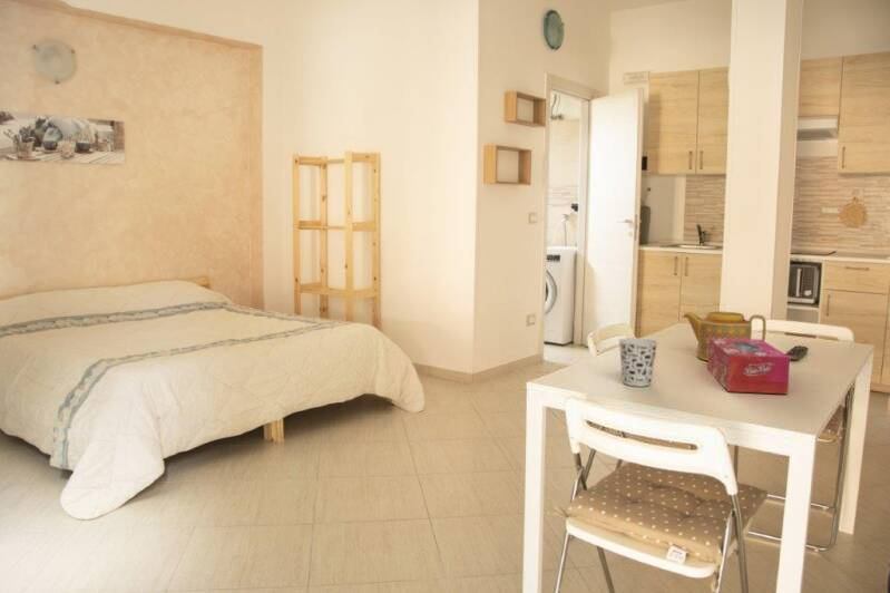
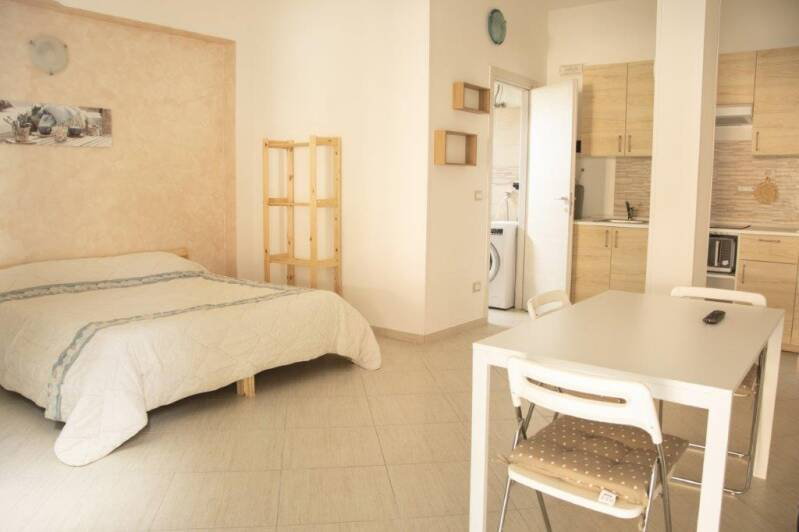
- cup (637, 362)
- teapot (722, 336)
- tissue box (745, 363)
